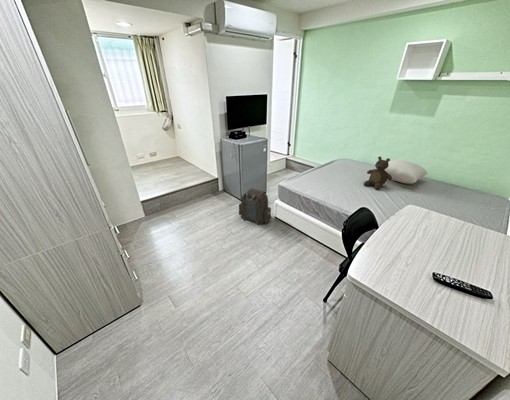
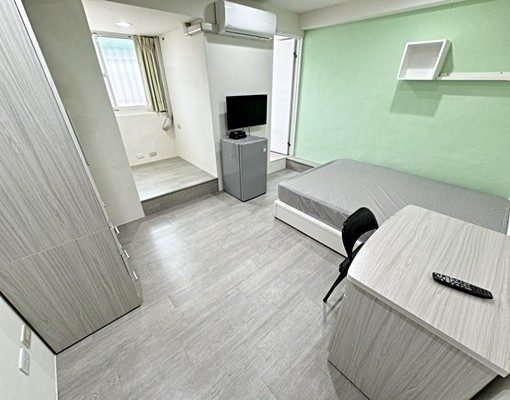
- backpack (254, 205)
- teddy bear (378, 172)
- pillow (402, 171)
